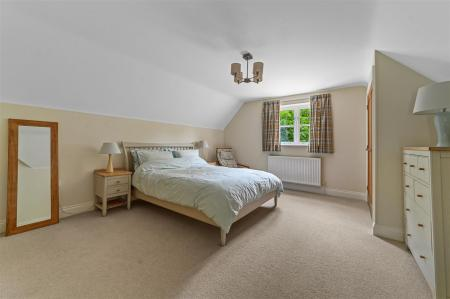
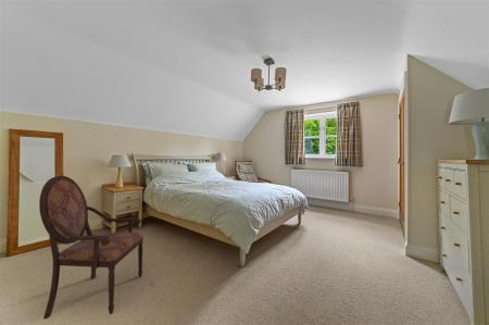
+ armchair (95, 235)
